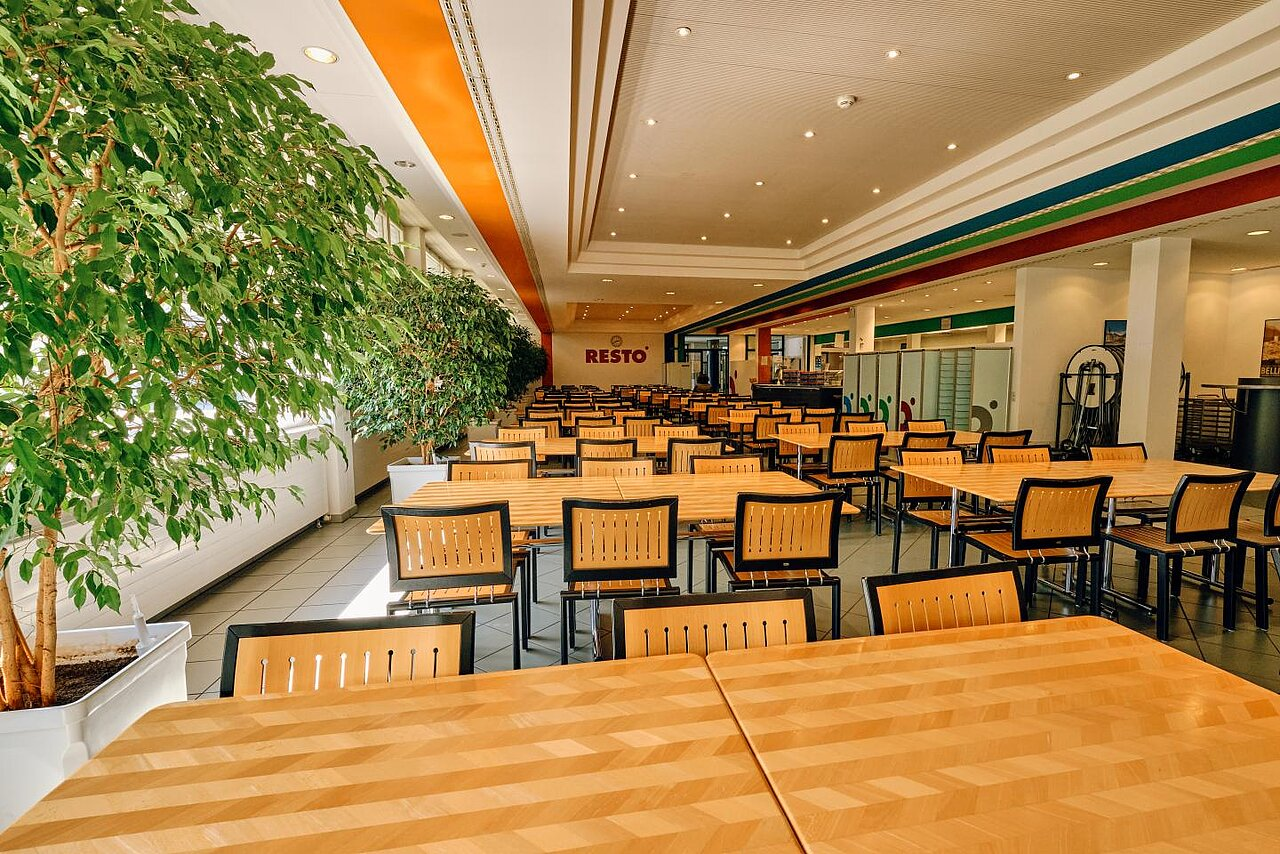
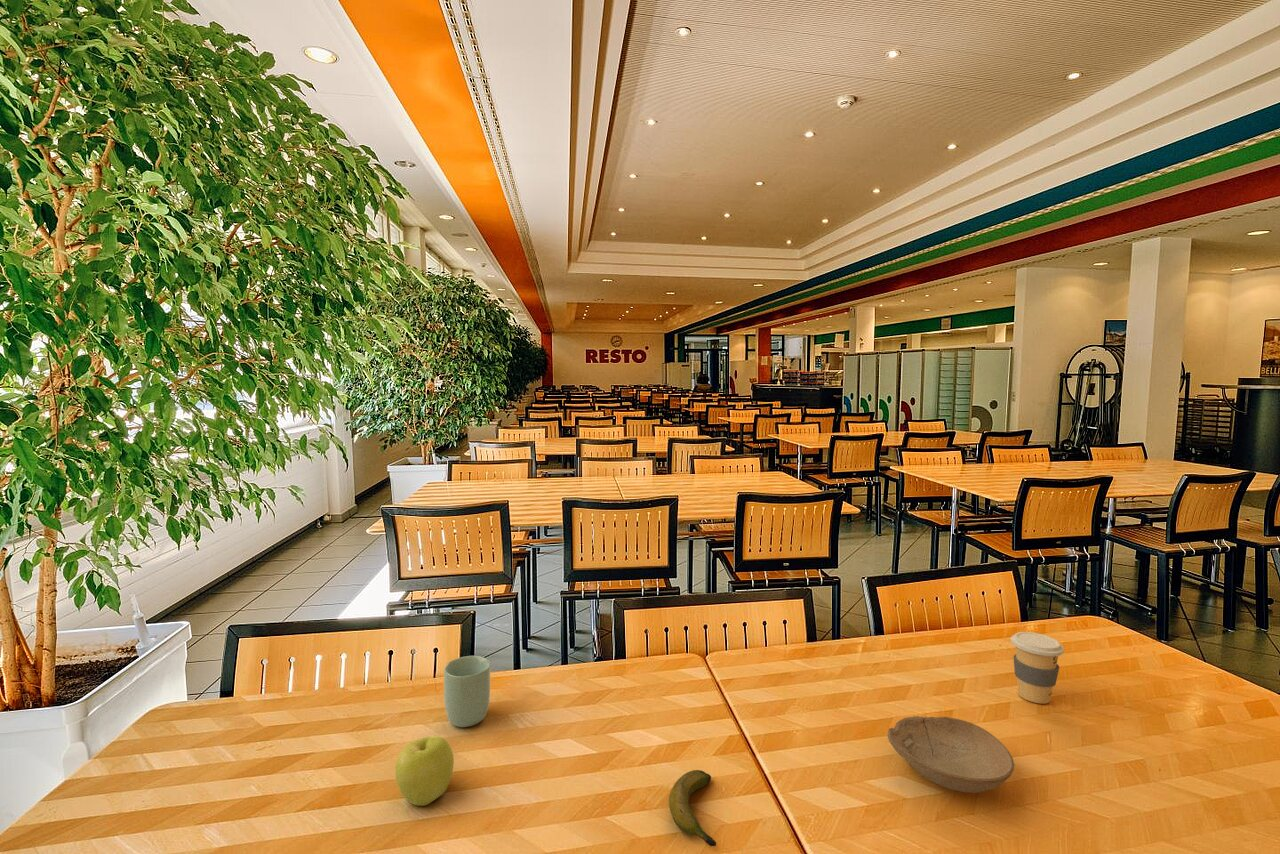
+ apple (425, 768)
+ cup (467, 693)
+ bowl (948, 759)
+ coffee cup (1035, 668)
+ banana (689, 806)
